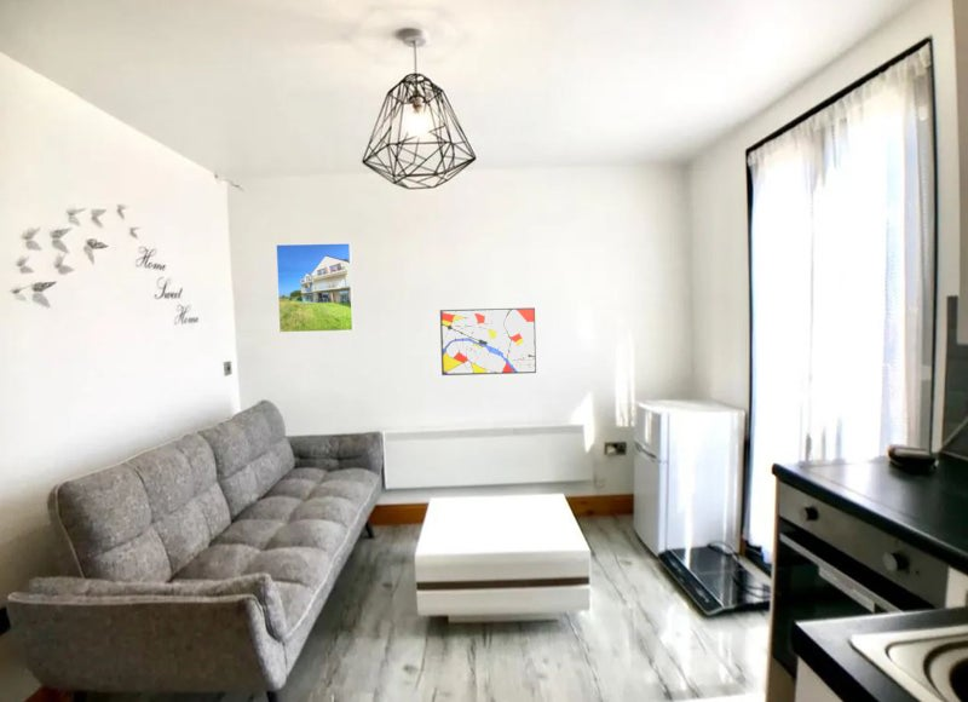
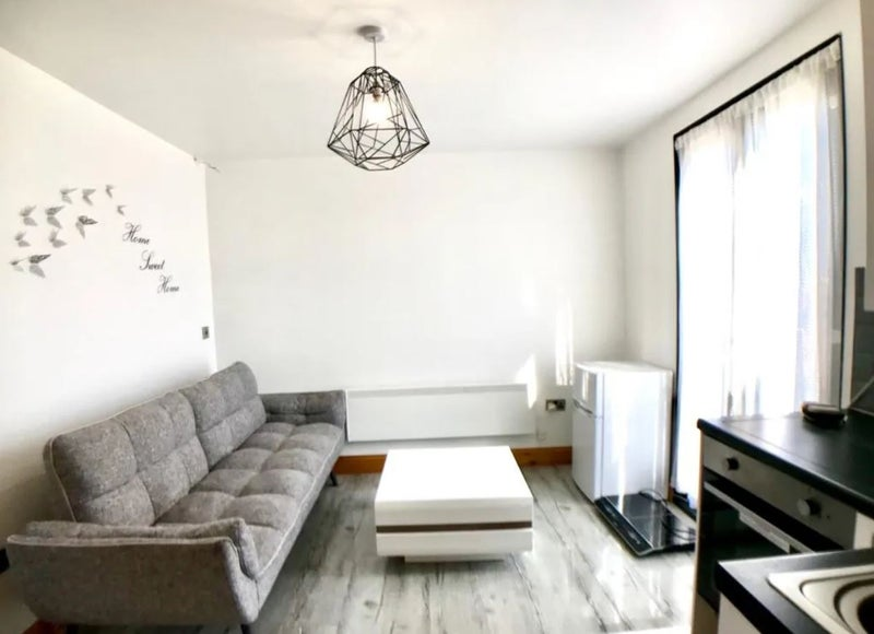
- wall art (488, 341)
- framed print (315, 287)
